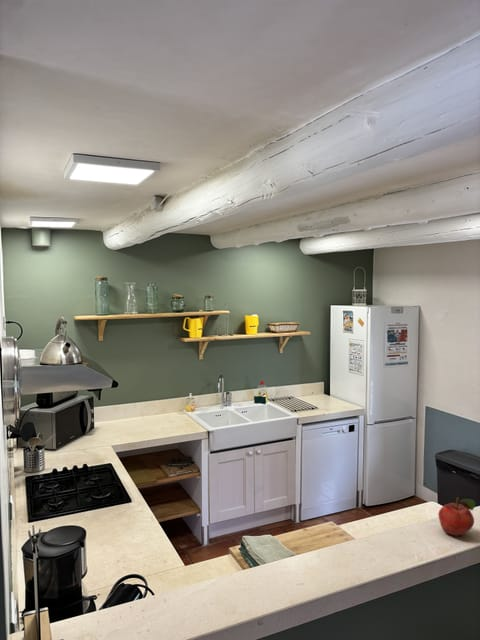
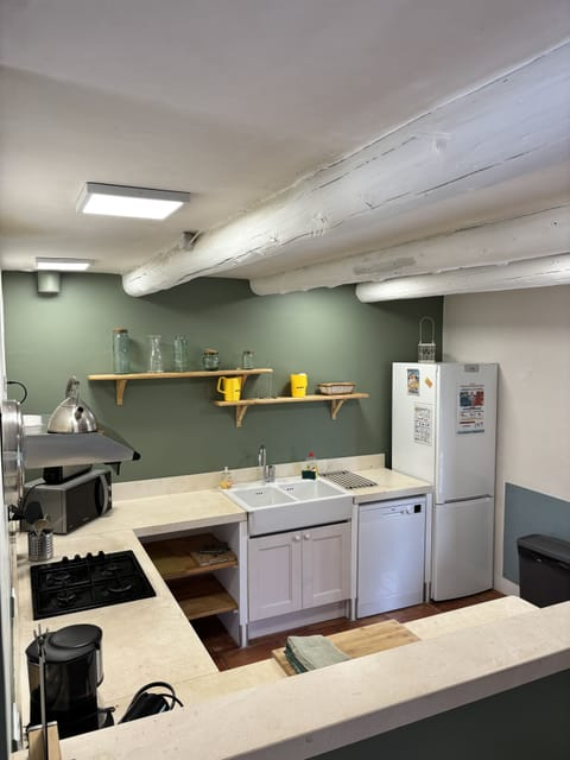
- fruit (458, 515)
